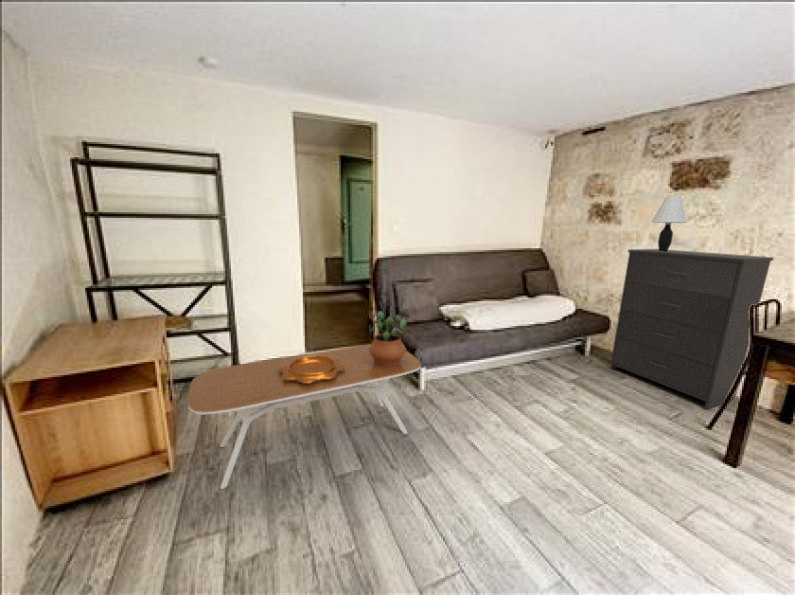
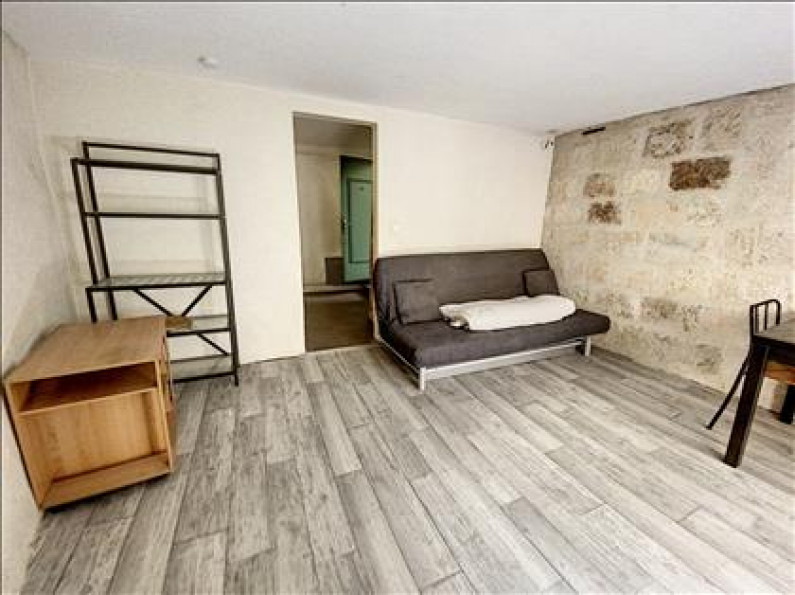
- coffee table (313, 400)
- decorative bowl (311, 367)
- dresser (679, 320)
- potted plant (385, 335)
- table lamp (668, 224)
